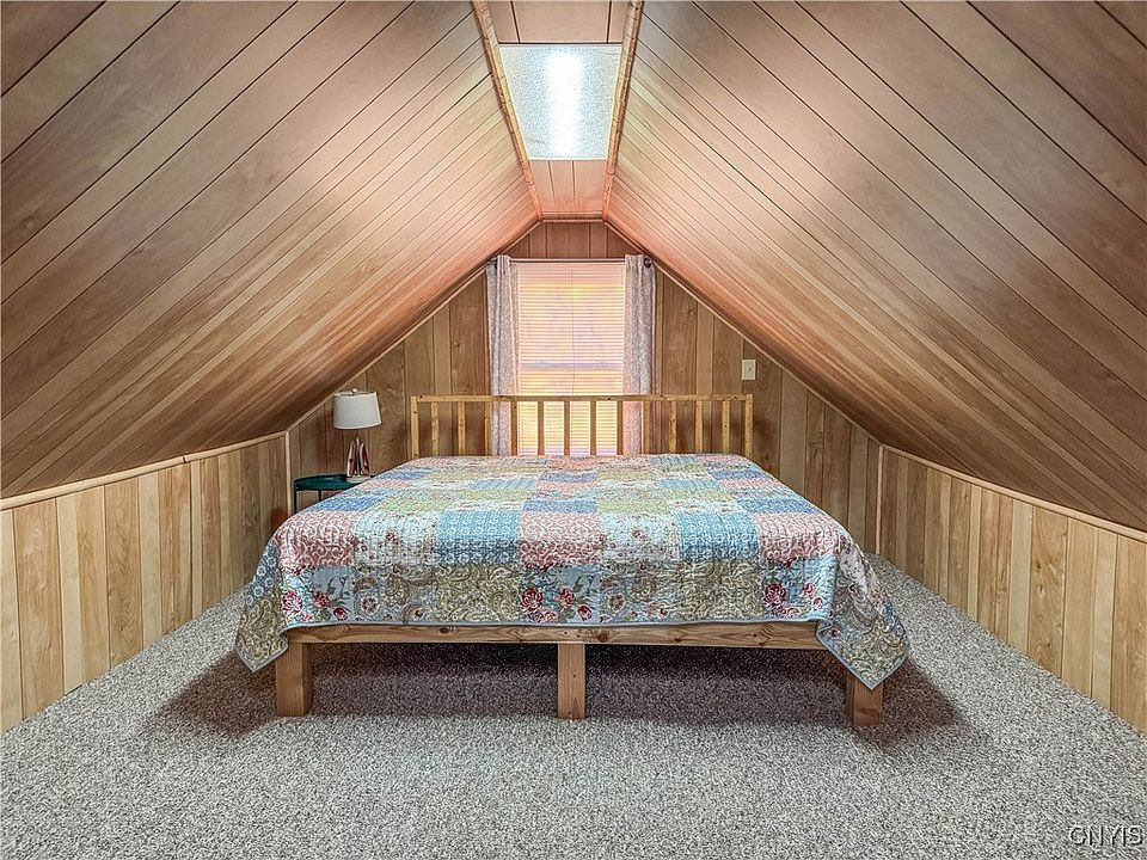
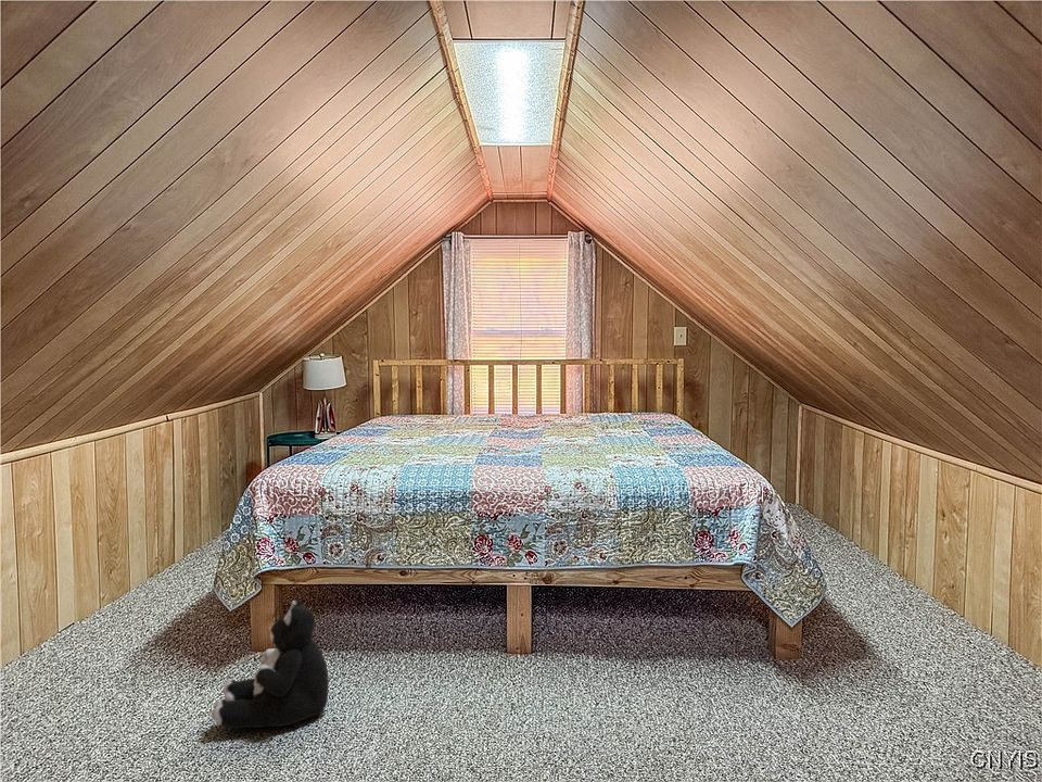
+ plush toy (274, 659)
